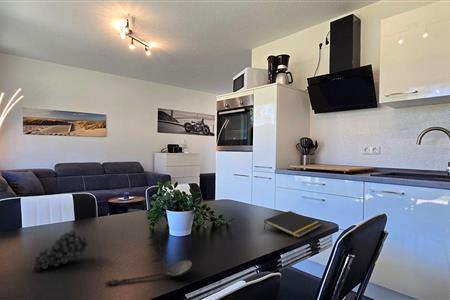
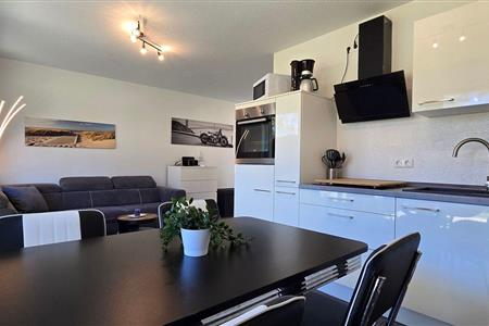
- fruit (61, 247)
- notepad (293, 222)
- spoon (151, 275)
